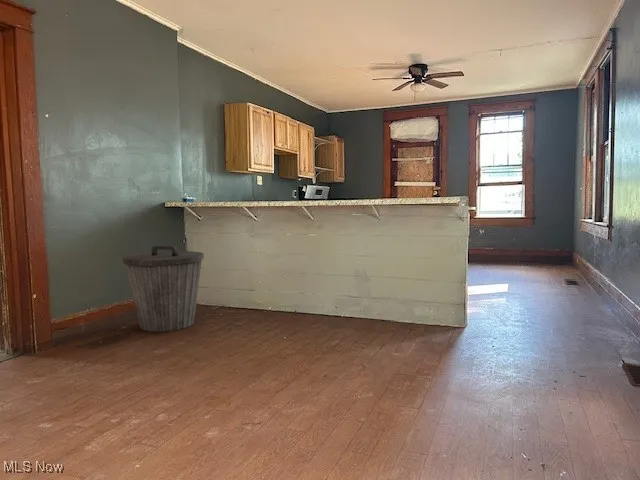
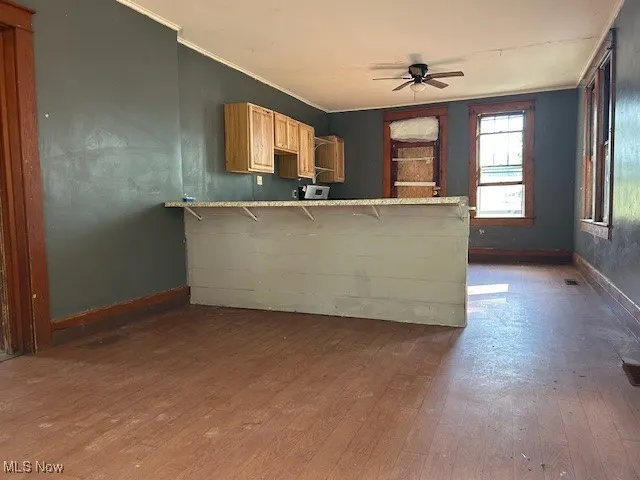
- trash can (165, 285)
